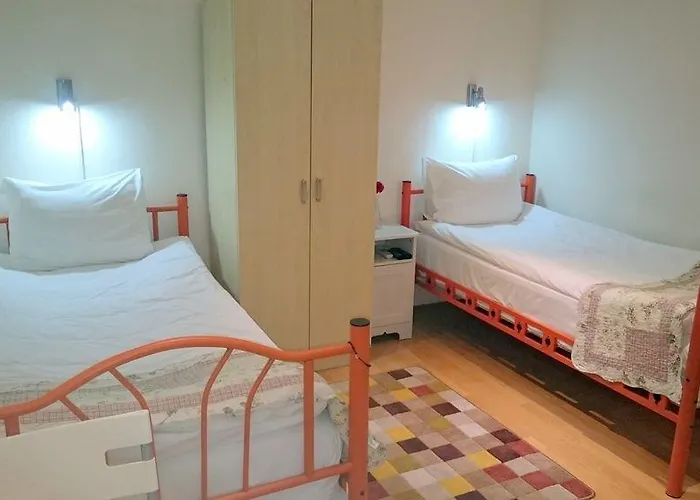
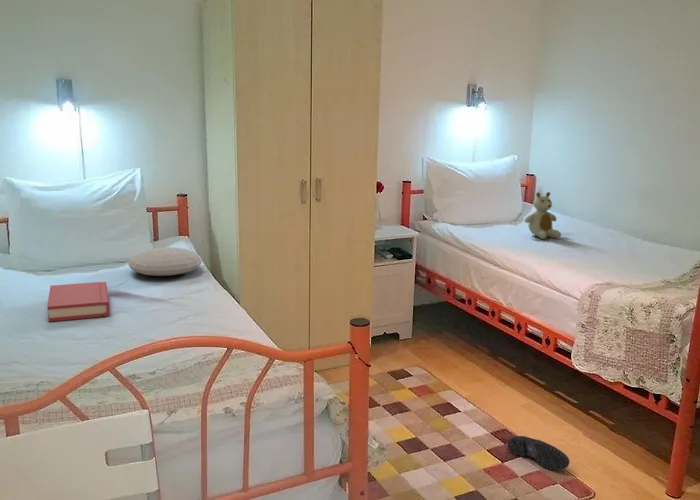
+ hardback book (79, 300)
+ shoe (540, 447)
+ cushion (165, 261)
+ stuffed bear (545, 215)
